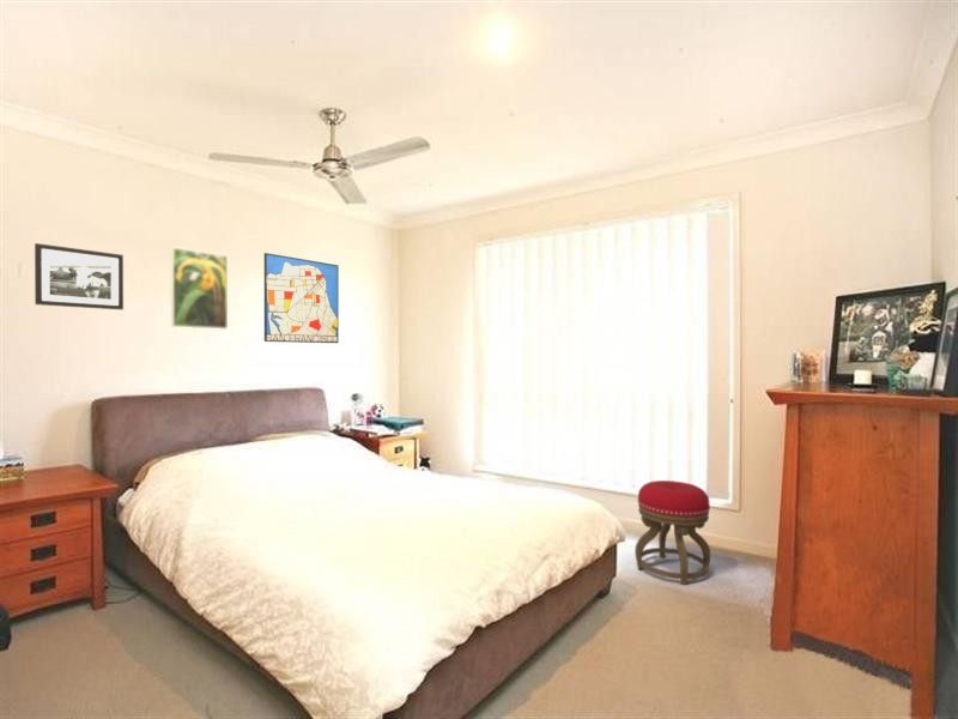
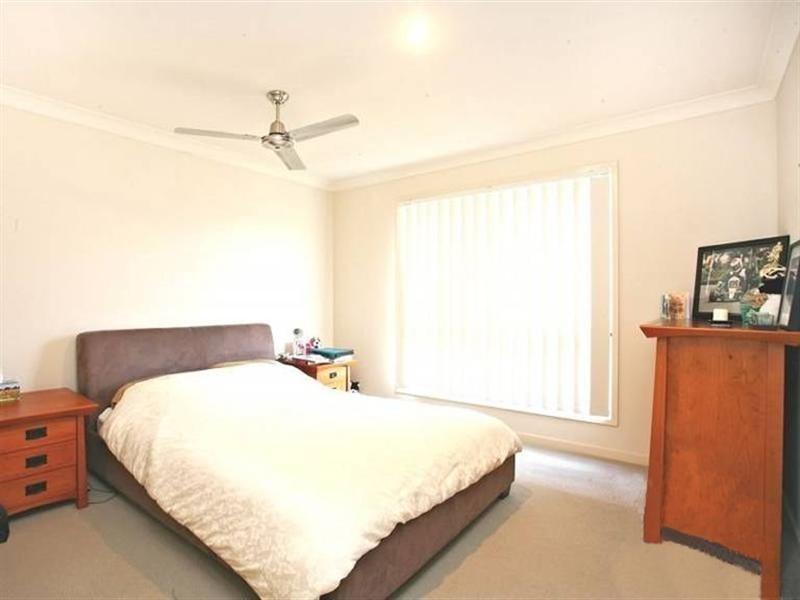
- picture frame (81, 278)
- stool (674, 527)
- wall art (303, 301)
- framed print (200, 289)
